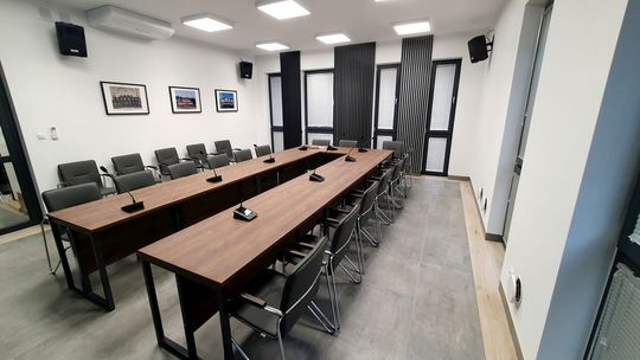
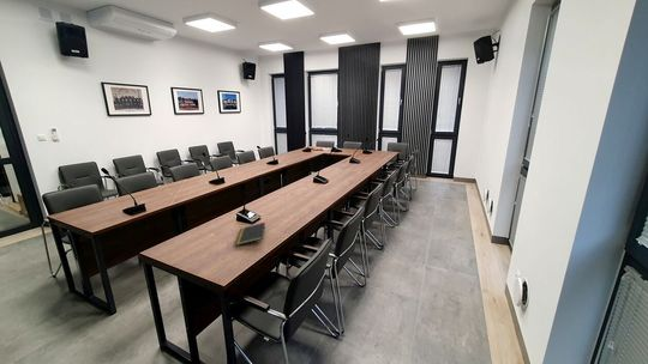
+ notepad (251, 232)
